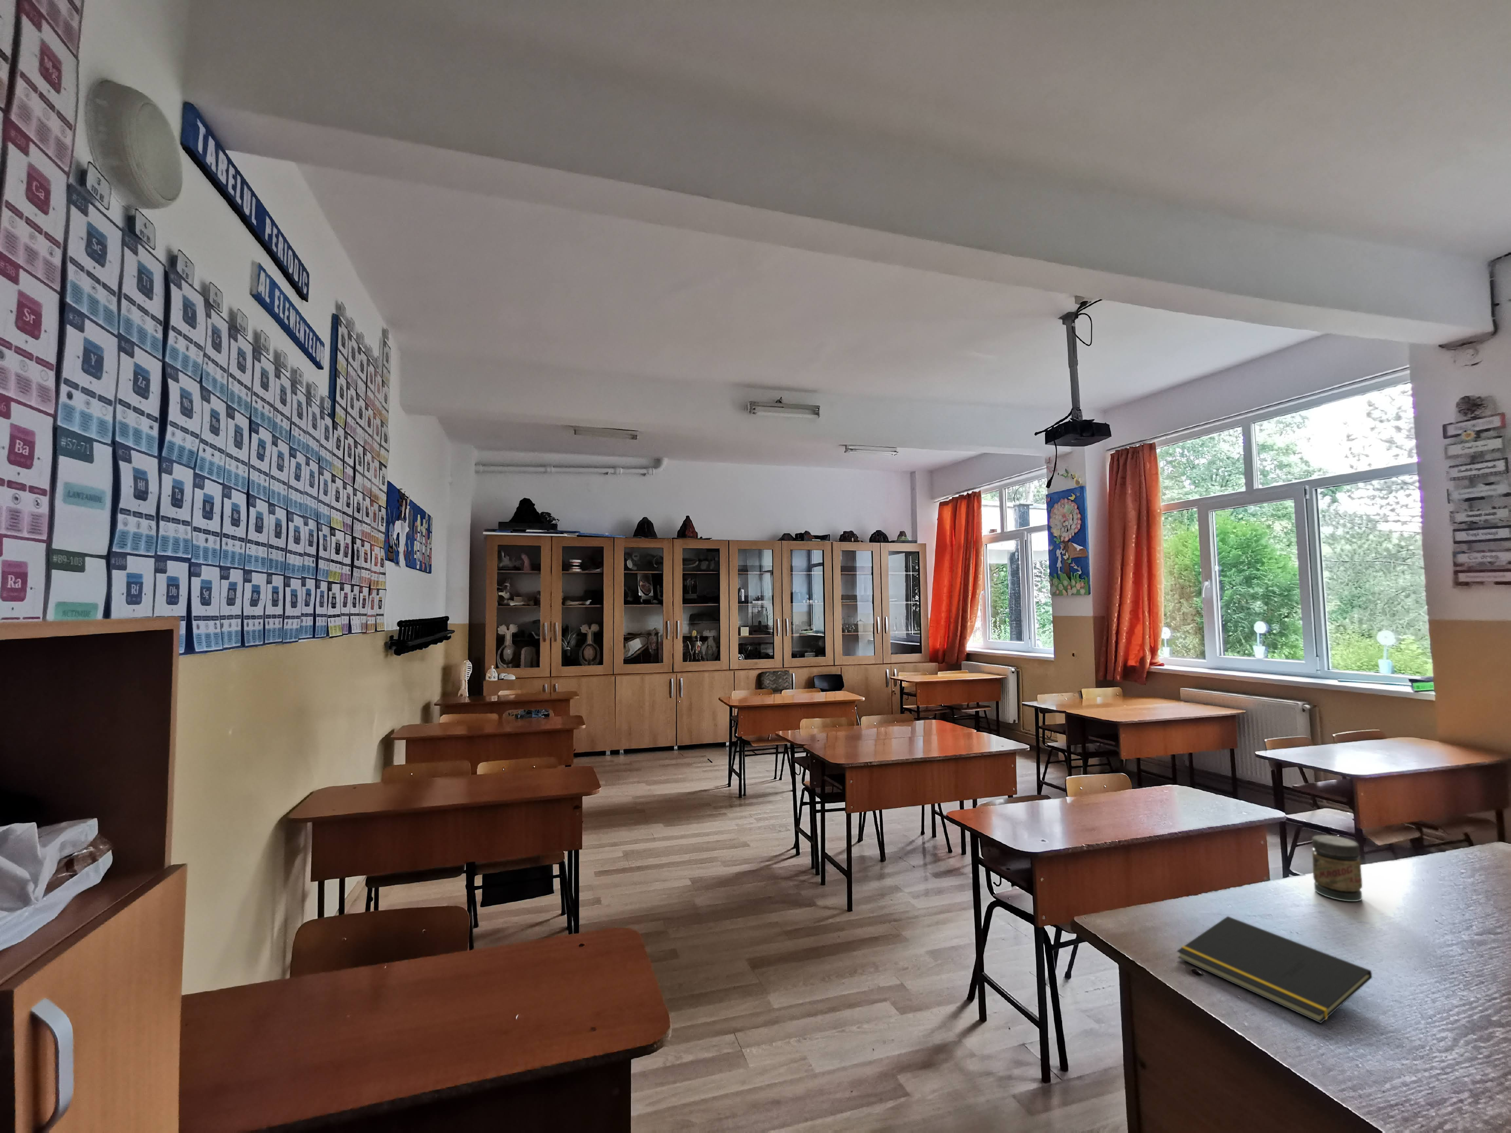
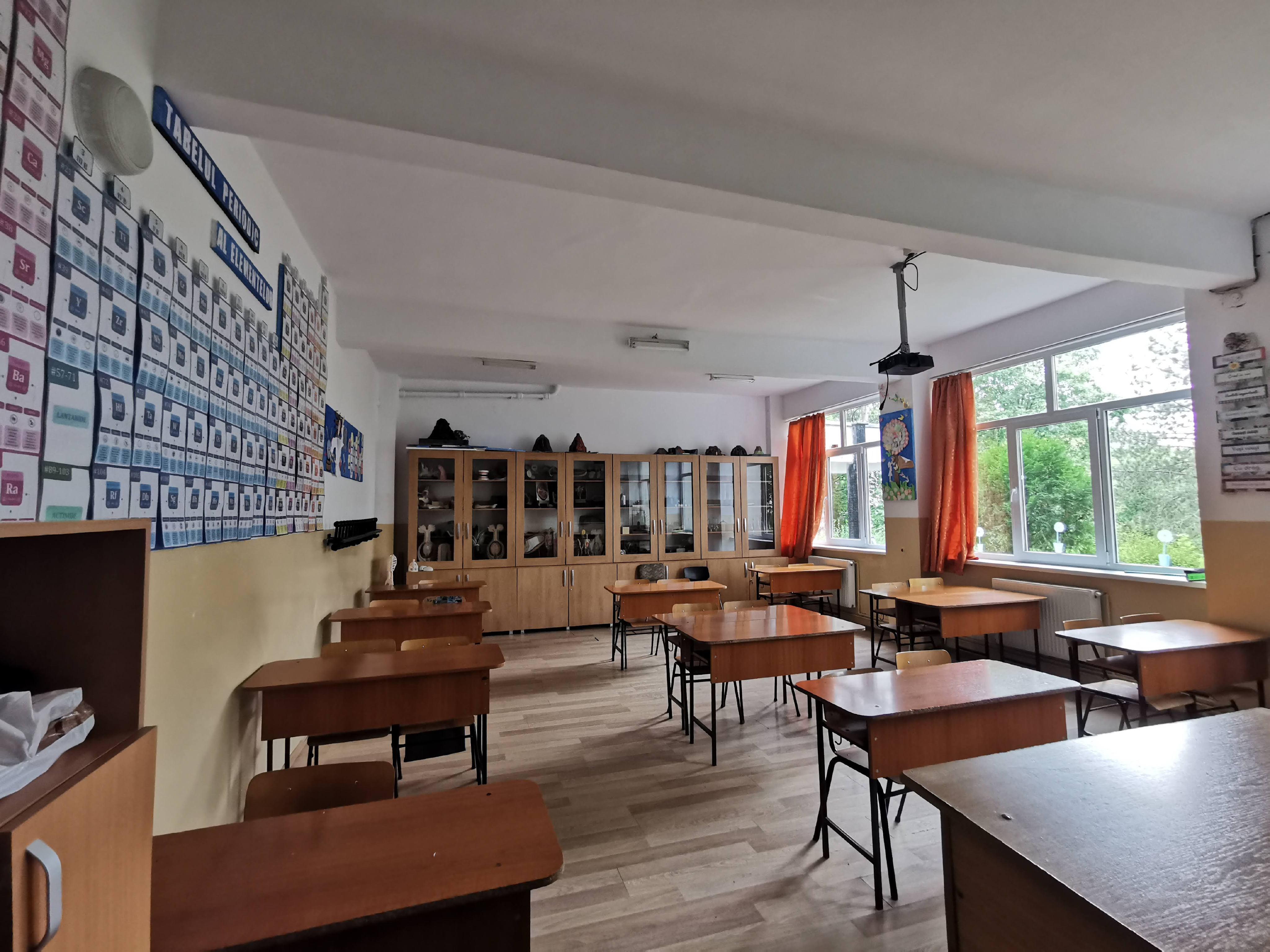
- jar (1336, 868)
- notepad (1269, 963)
